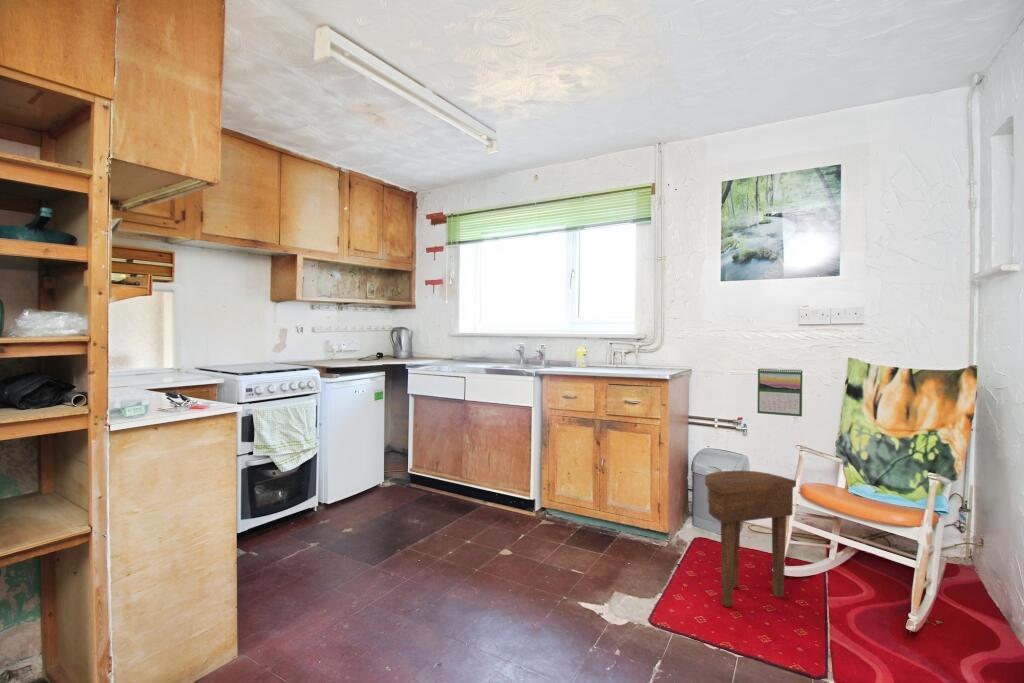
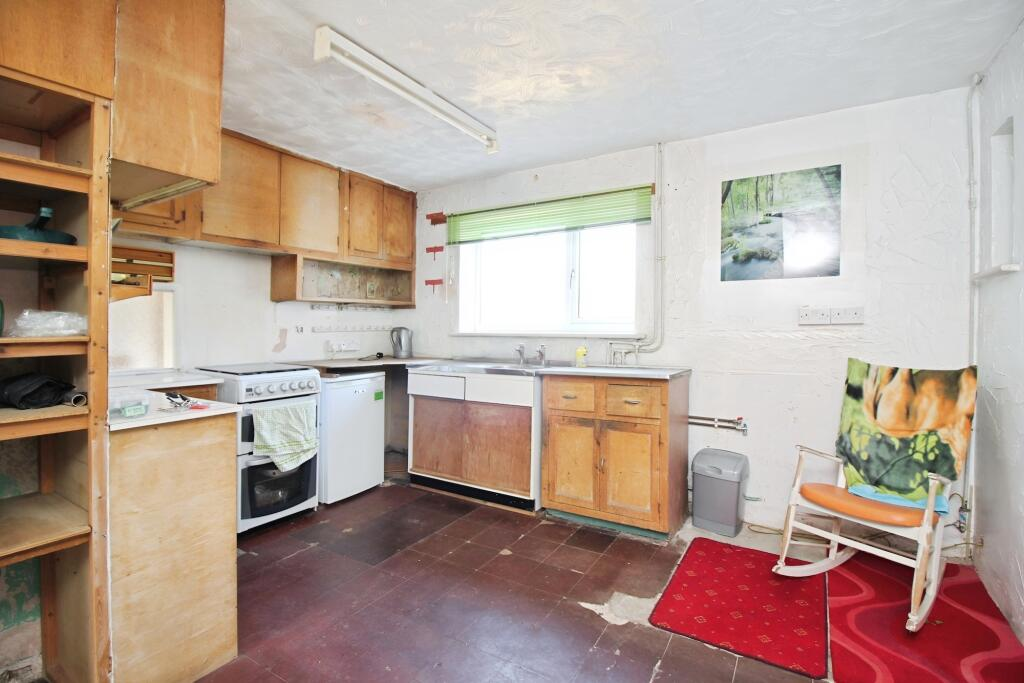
- calendar (779, 391)
- side table (739, 538)
